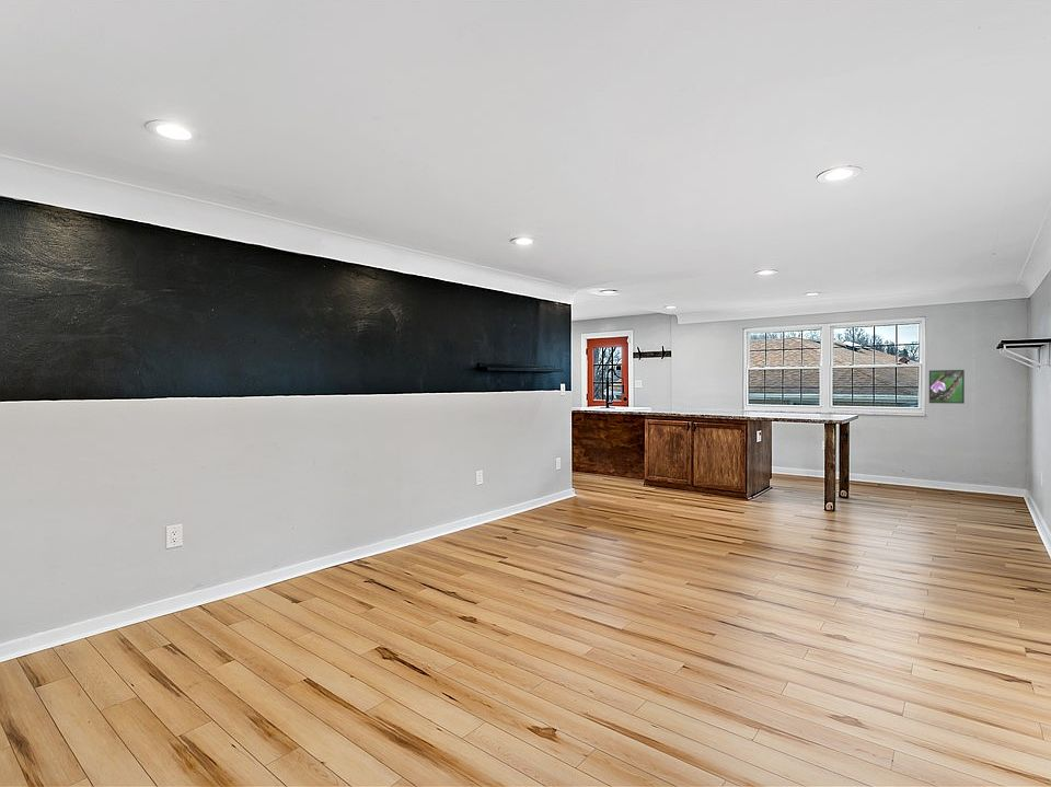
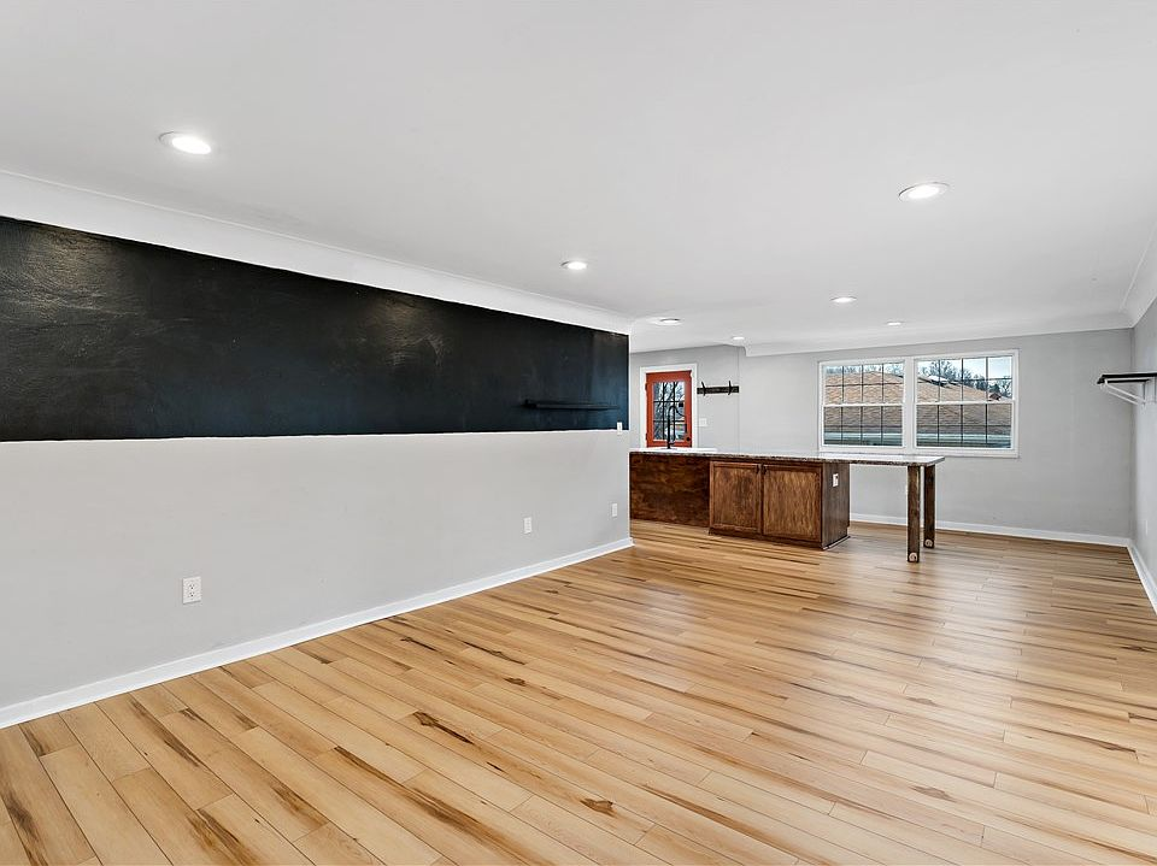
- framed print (946, 386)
